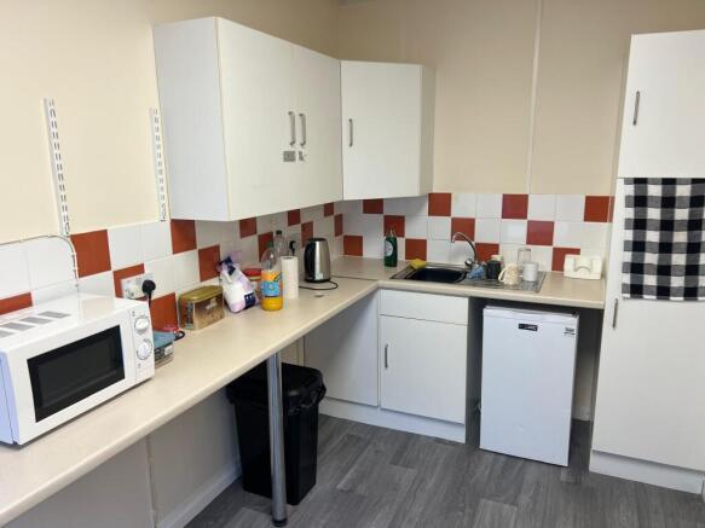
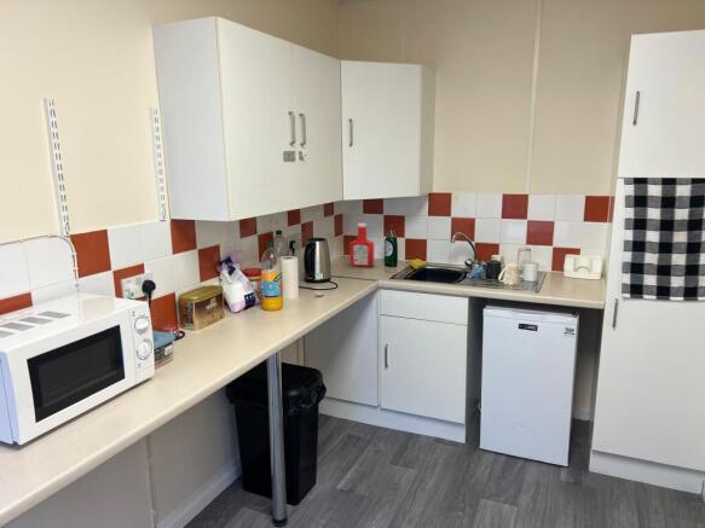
+ soap bottle (362, 244)
